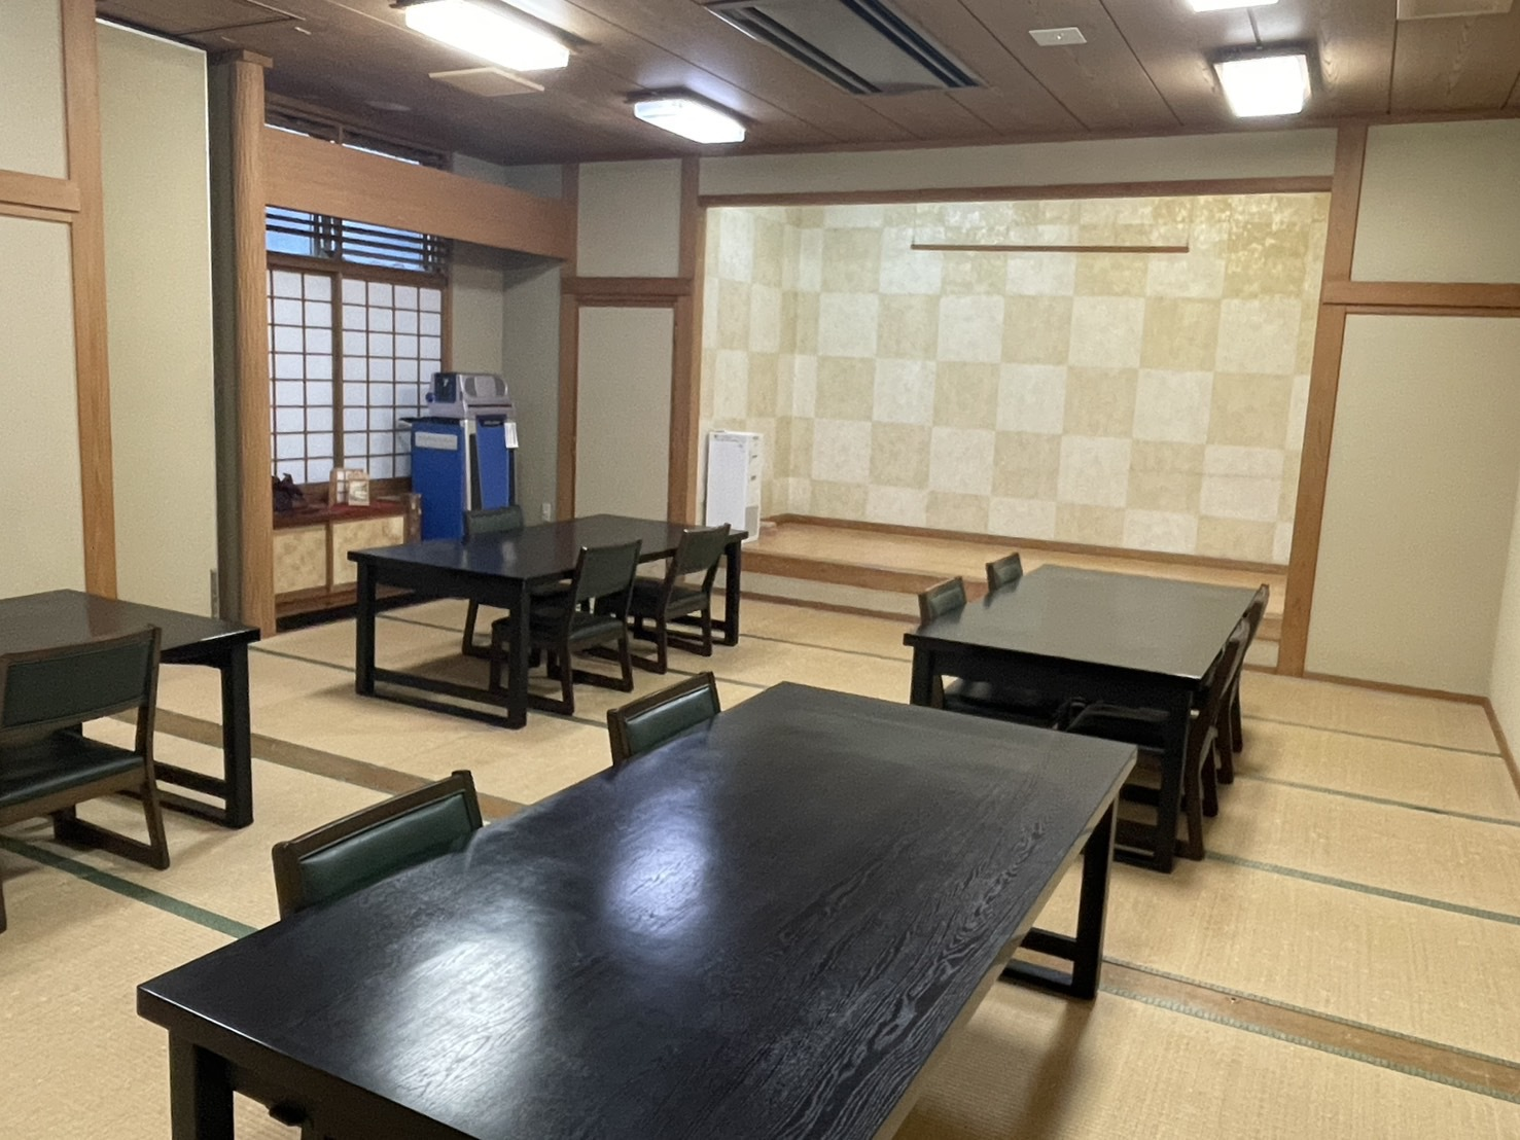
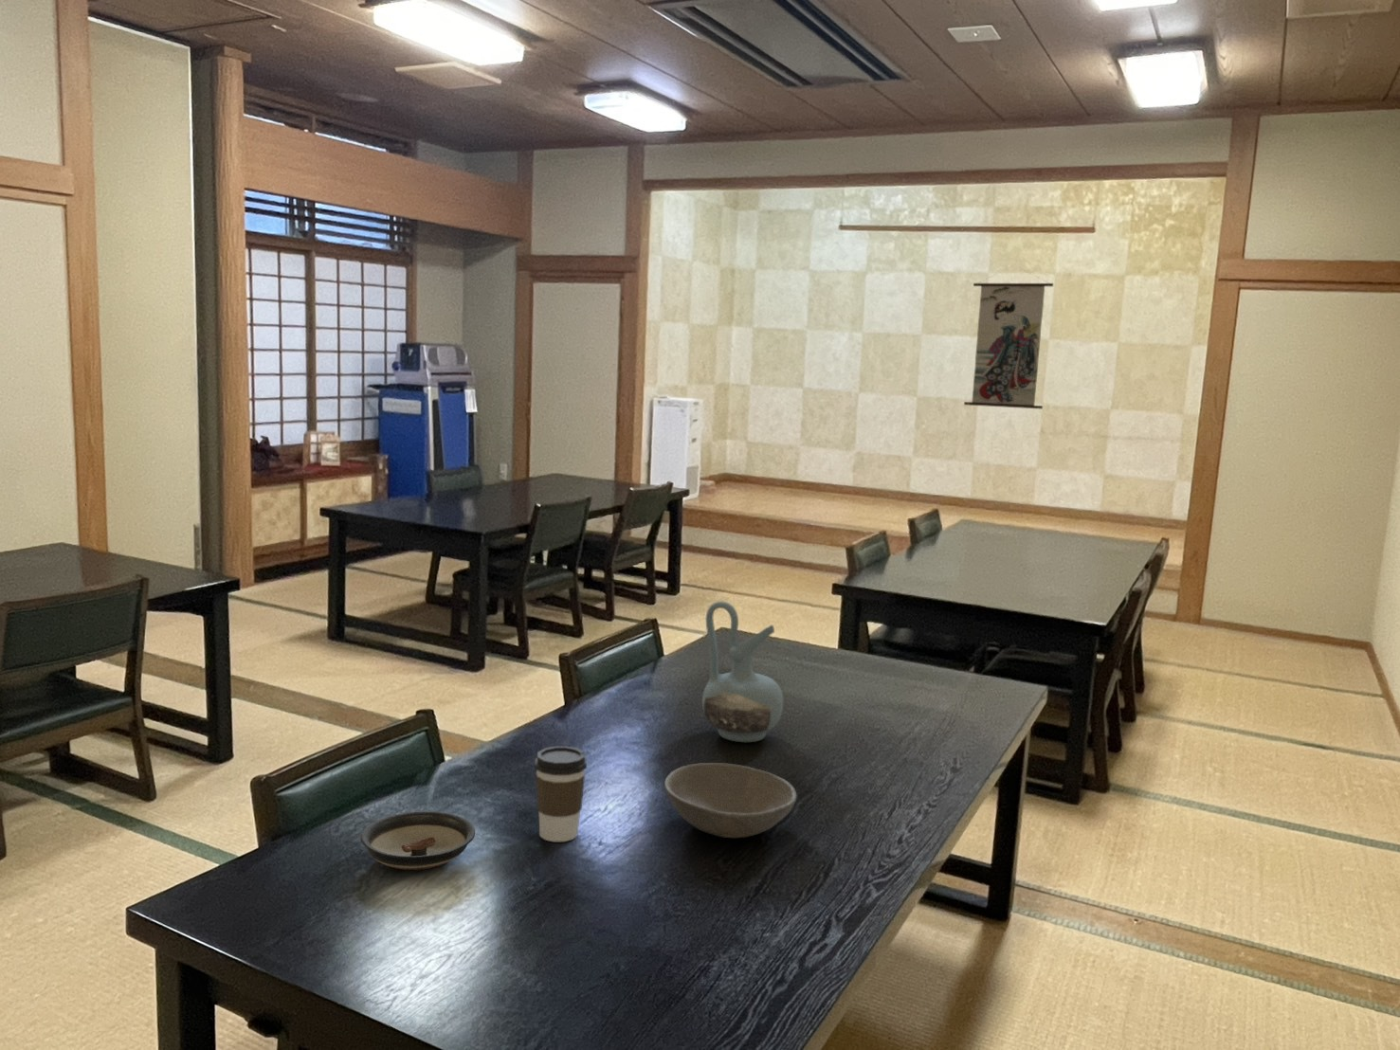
+ soup bowl (729, 805)
+ wall scroll (1007, 336)
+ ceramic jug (744, 669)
+ saucer (418, 845)
+ coffee cup (559, 794)
